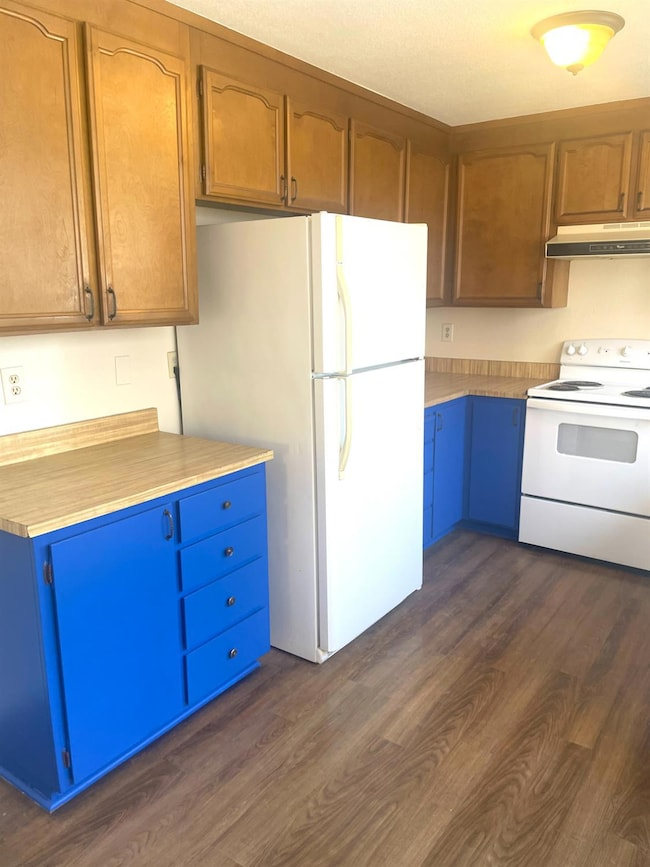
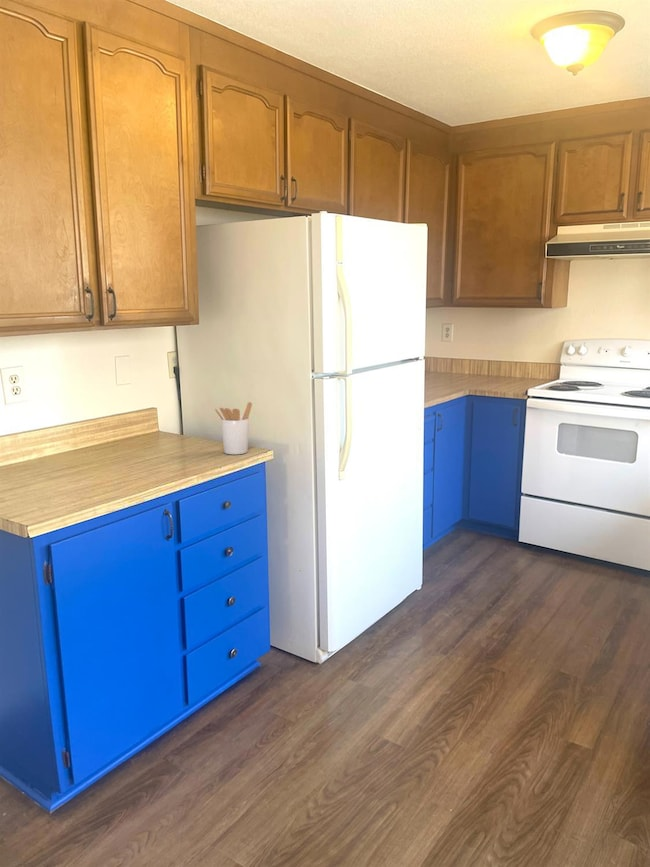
+ utensil holder (233, 428)
